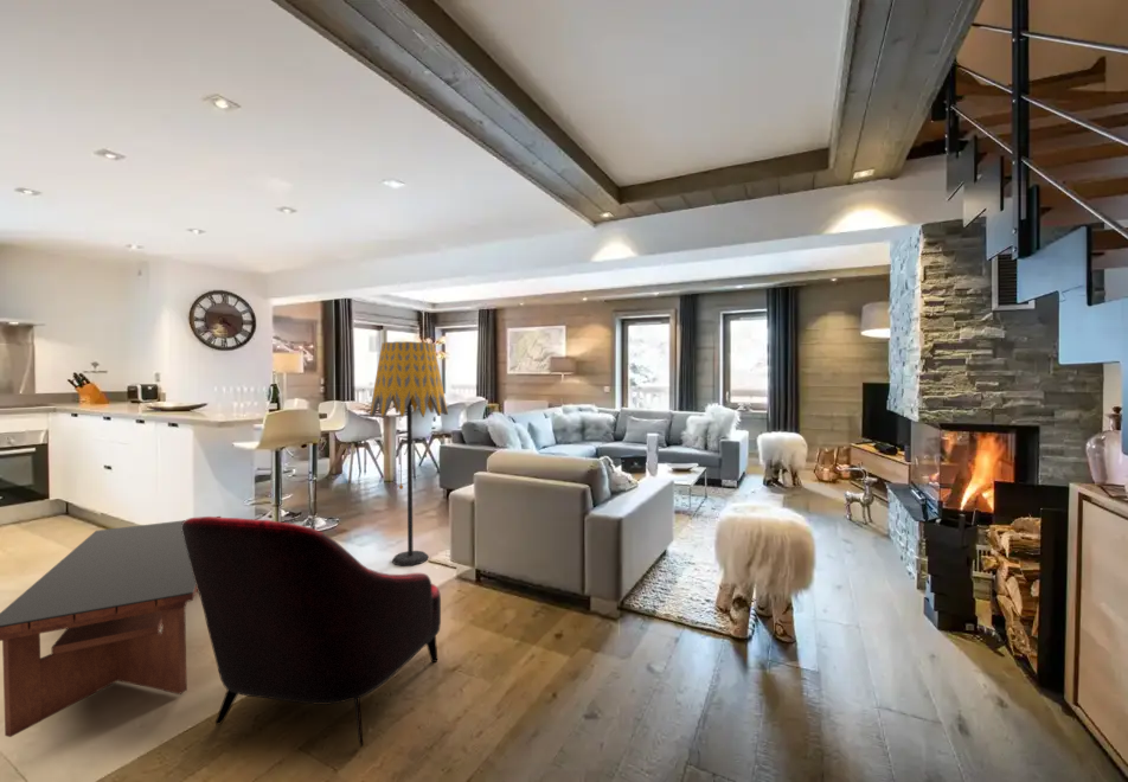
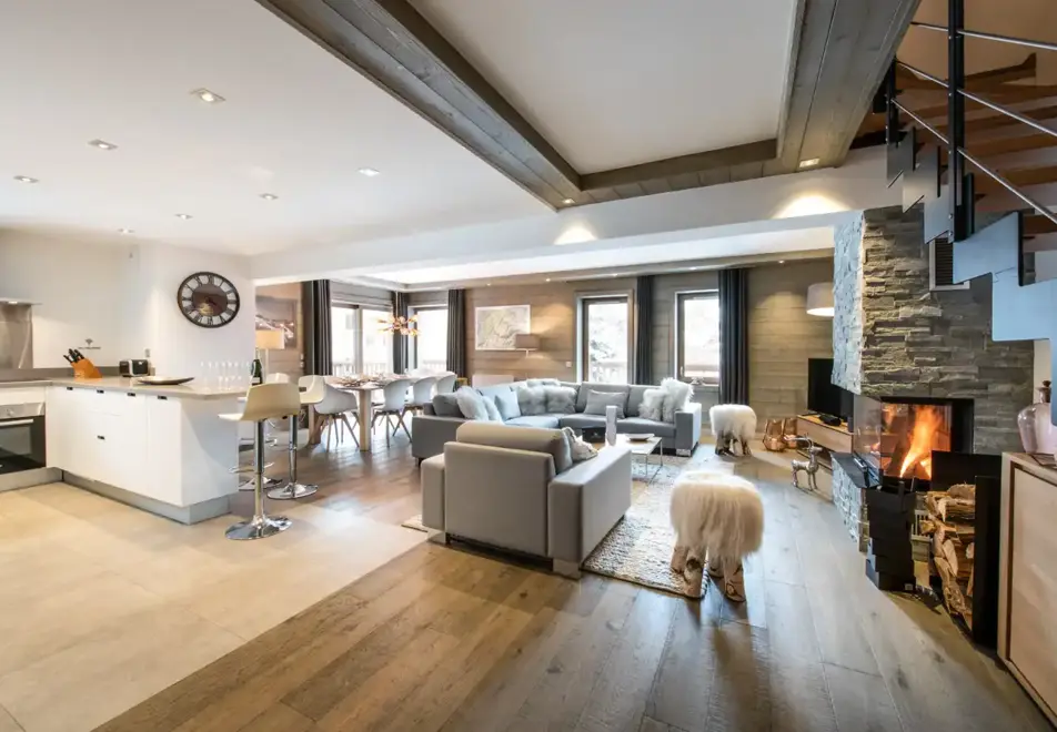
- armchair (320, 596)
- coffee table (136, 598)
- floor lamp (409, 451)
